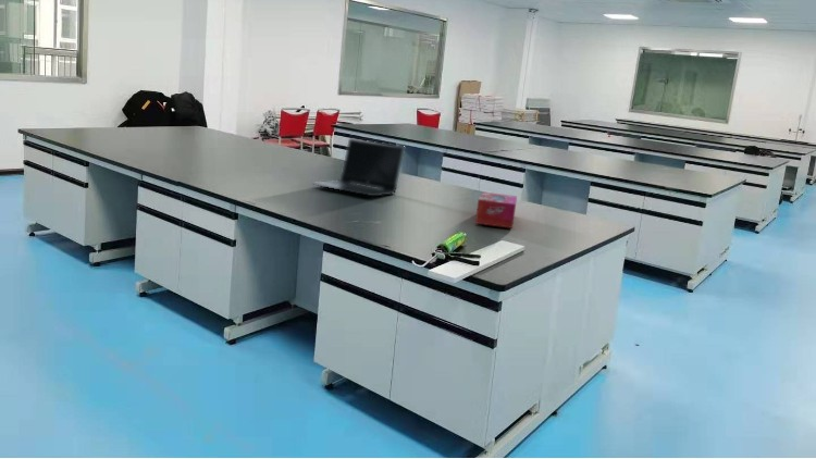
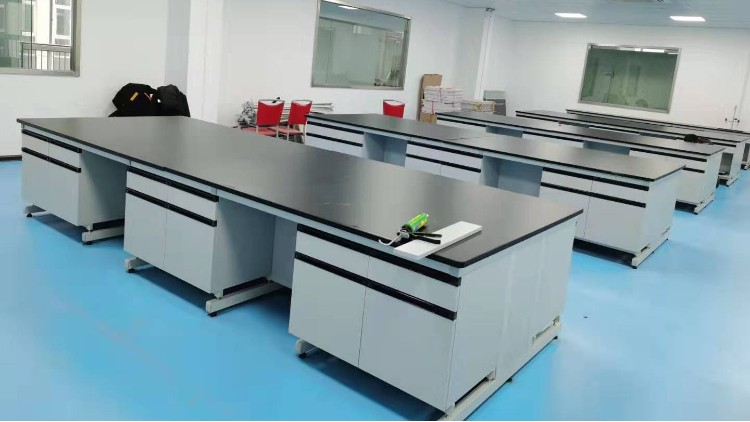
- tissue box (496, 209)
- laptop computer (358, 165)
